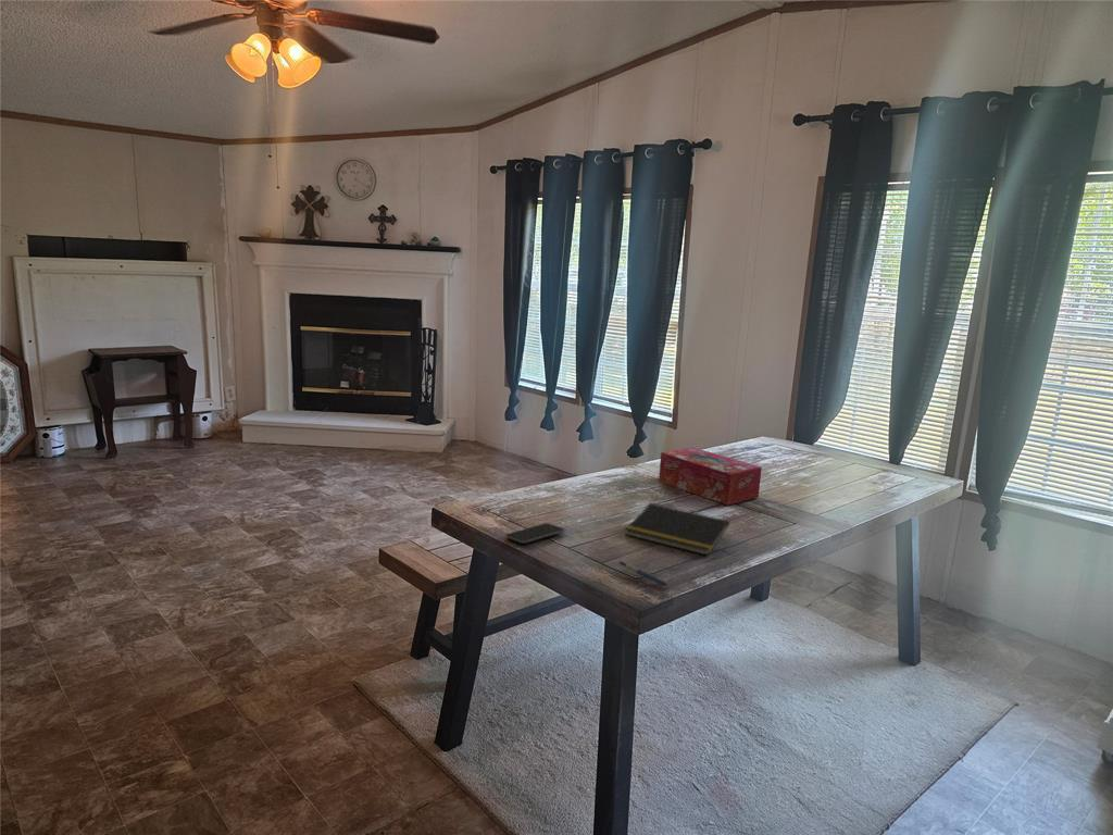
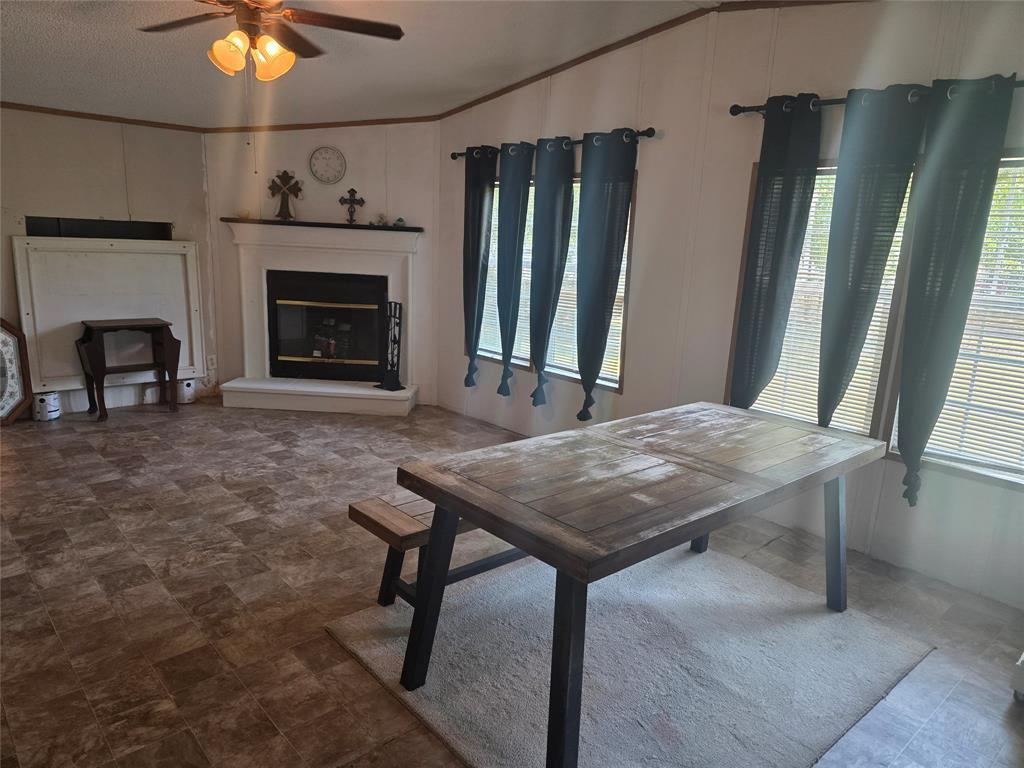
- pen (641, 573)
- notepad (677, 527)
- tissue box (708, 474)
- smartphone (535, 533)
